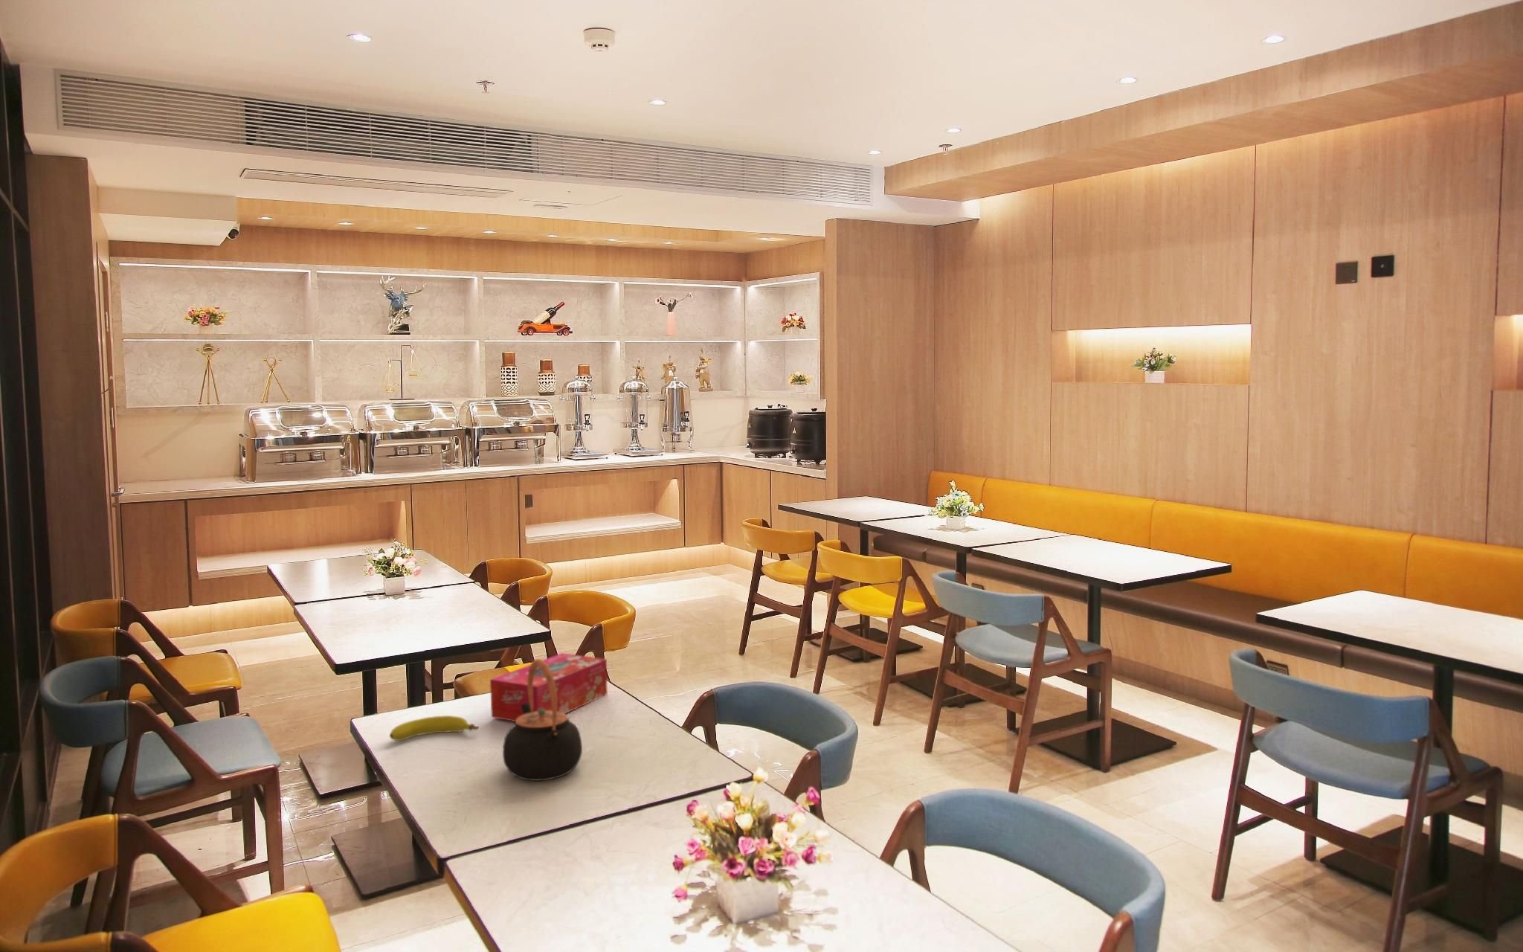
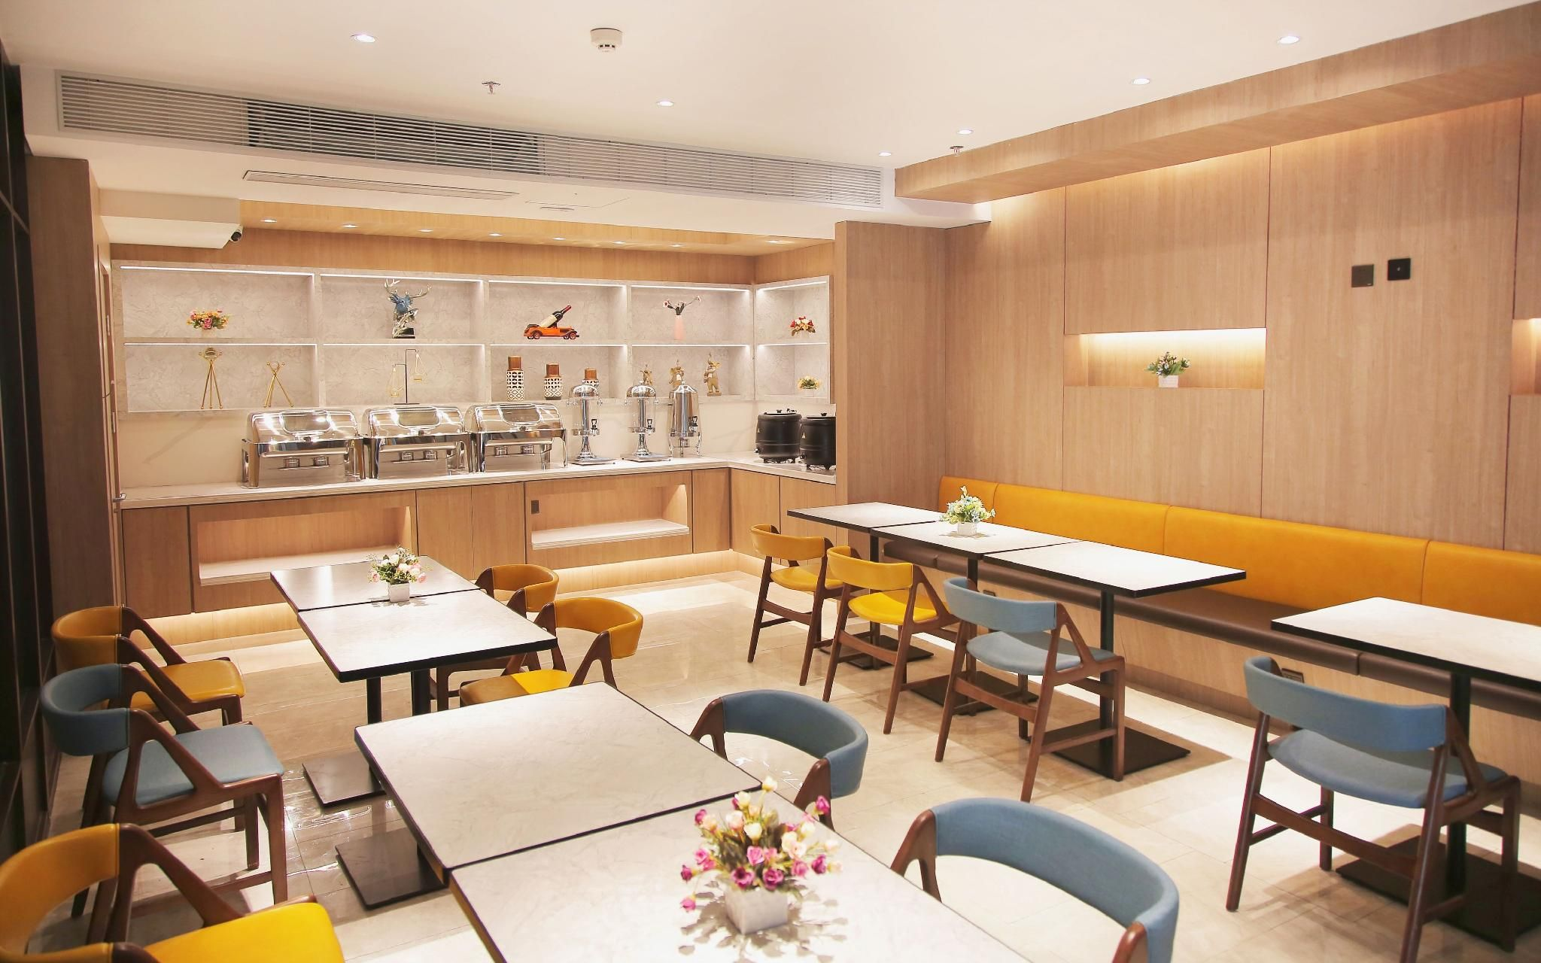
- teapot (539, 713)
- tissue box (548, 688)
- fruit (432, 729)
